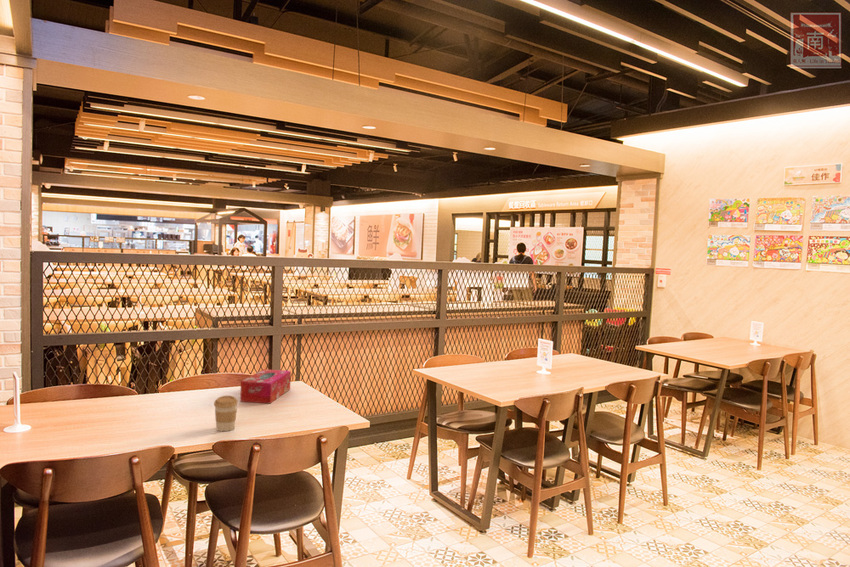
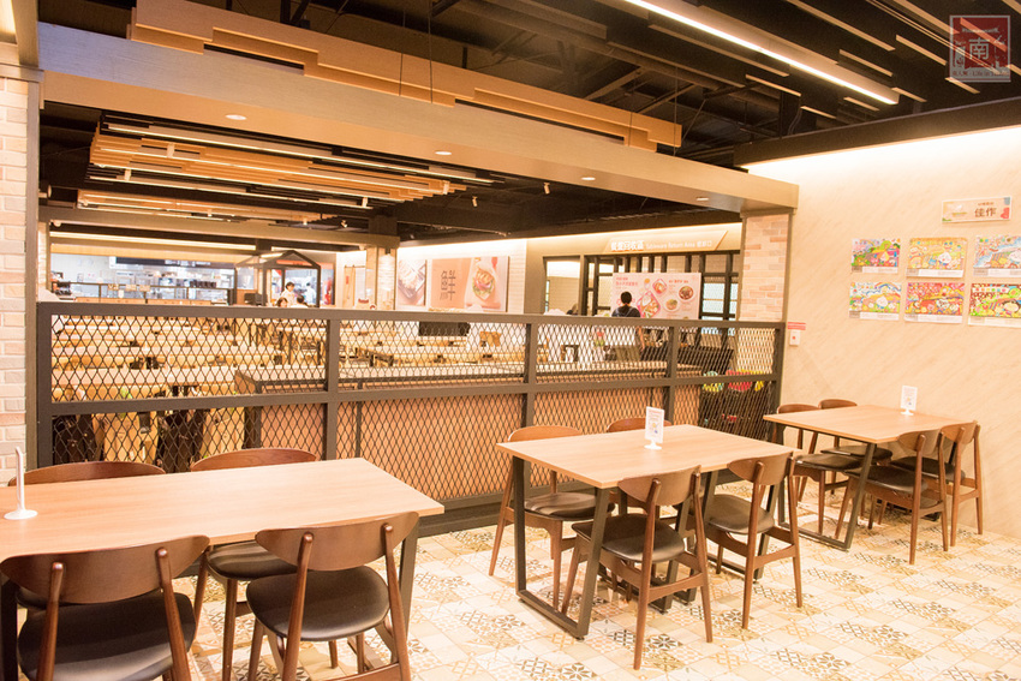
- tissue box (266, 385)
- coffee cup (225, 413)
